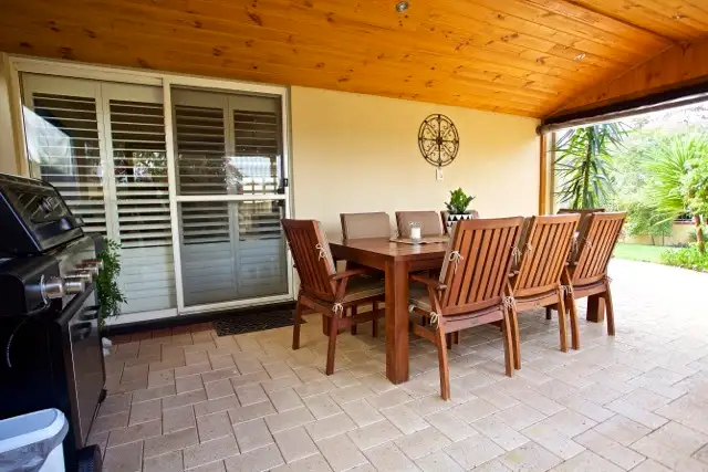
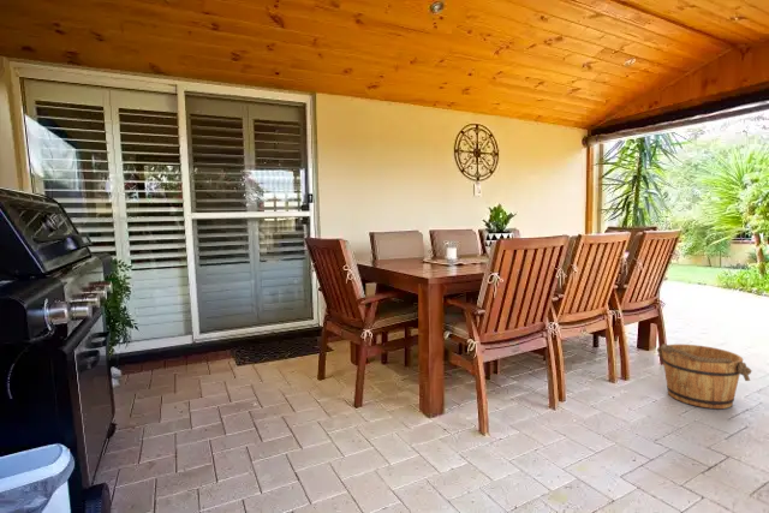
+ bucket (698, 371)
